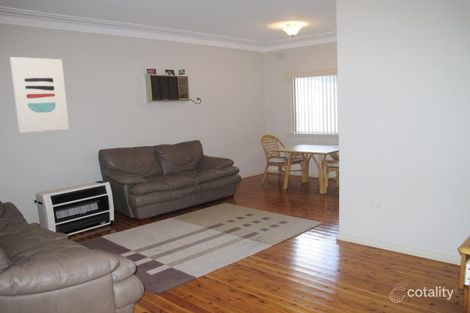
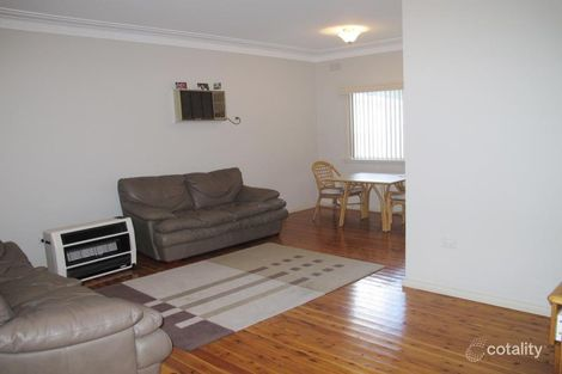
- wall art (41, 95)
